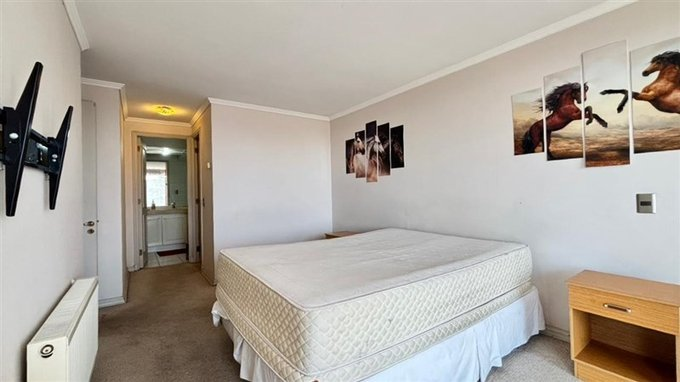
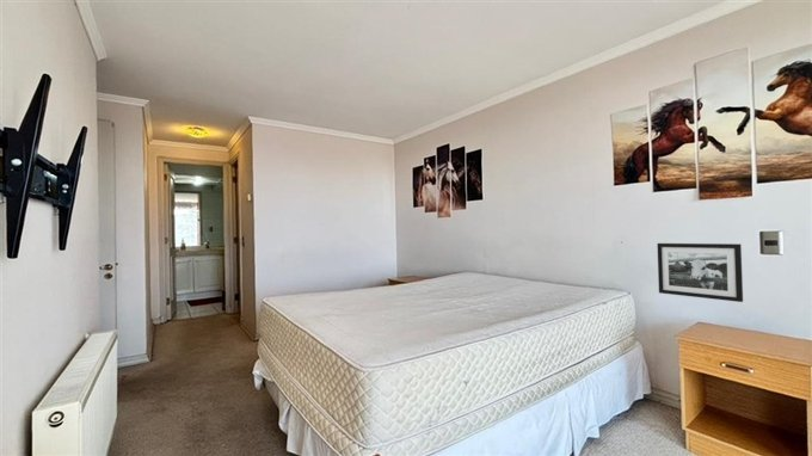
+ picture frame (696, 270)
